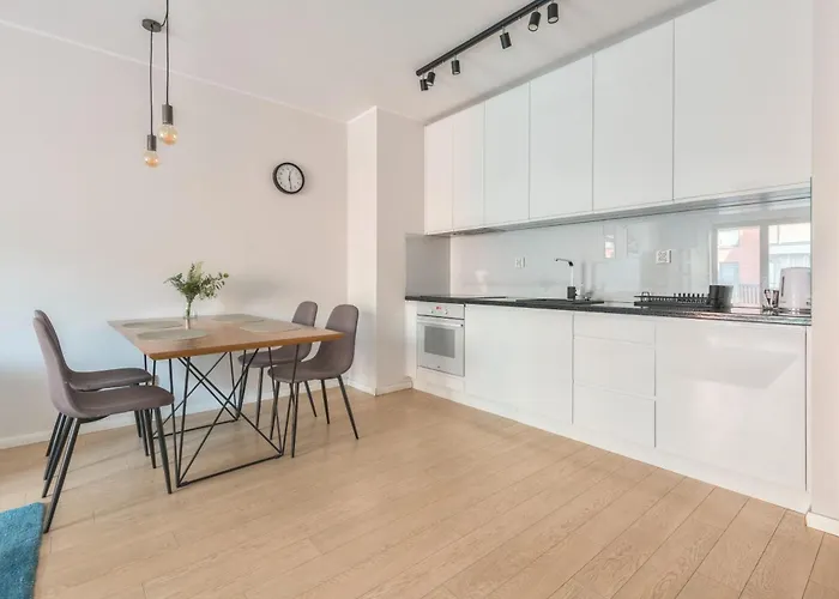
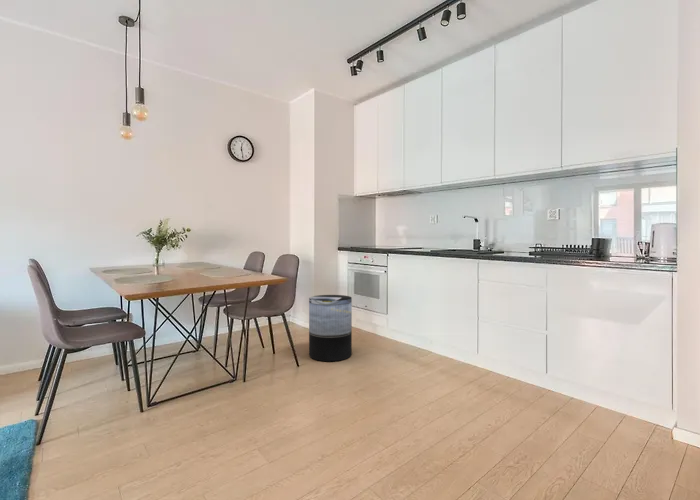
+ trash can (330, 326)
